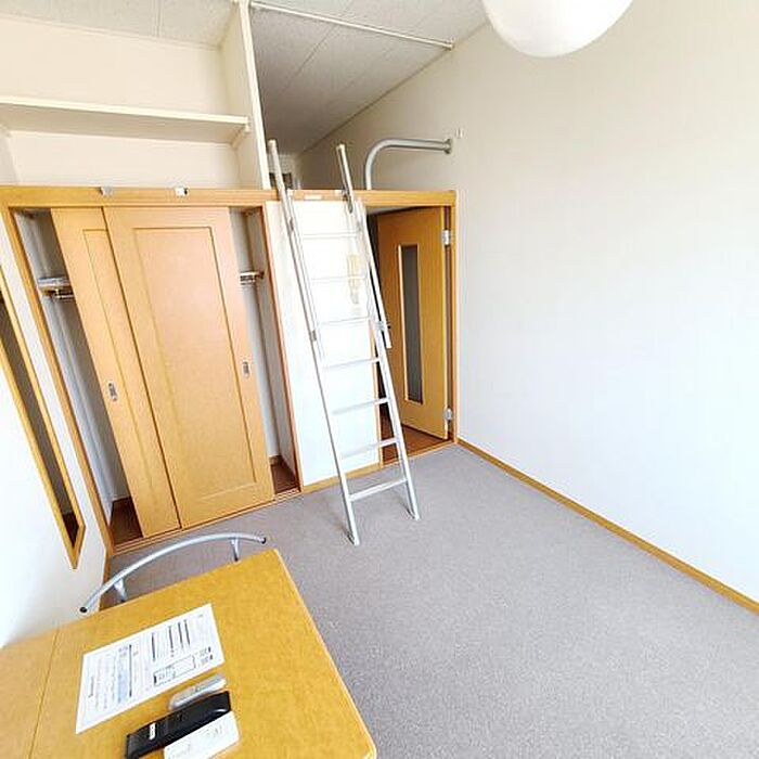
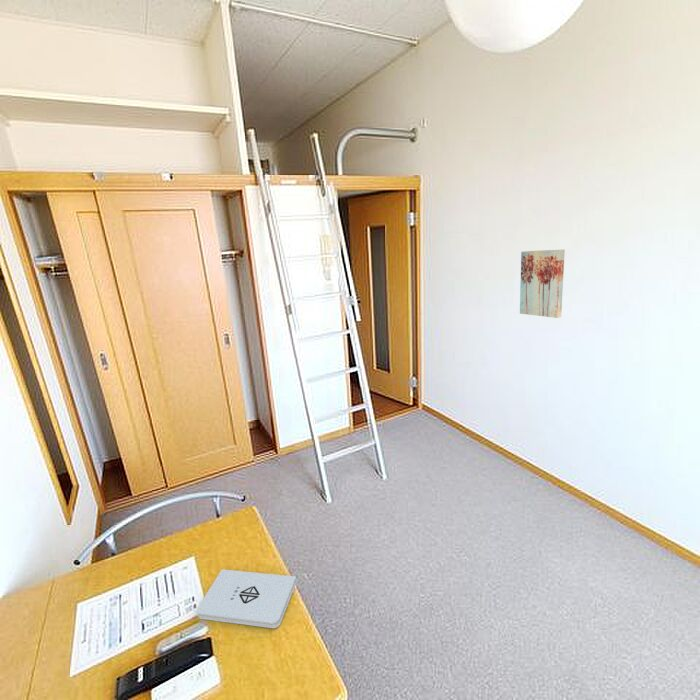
+ notepad (247, 596)
+ wall art (540, 283)
